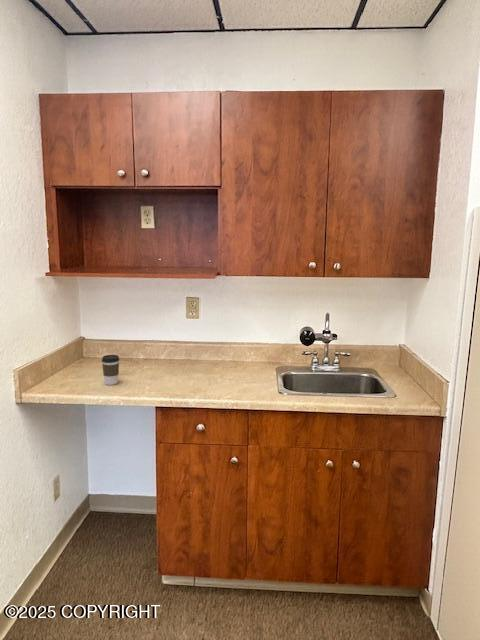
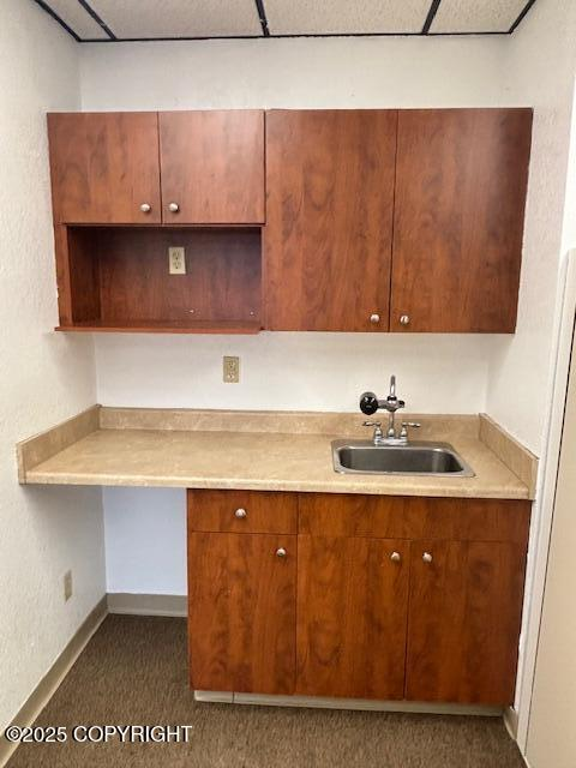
- coffee cup (111, 369)
